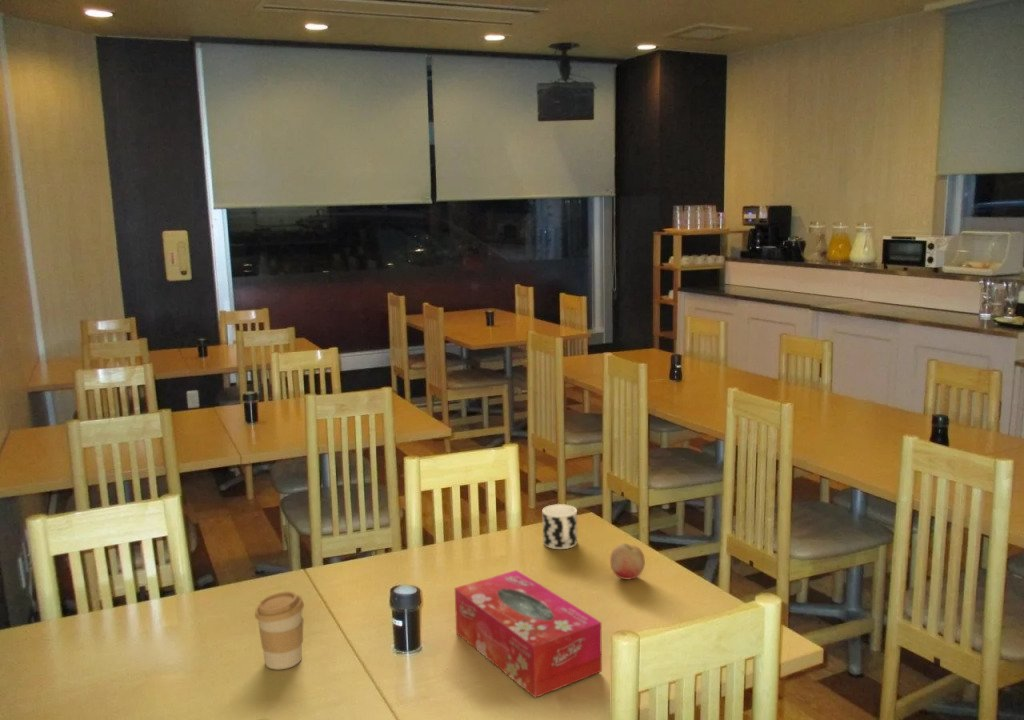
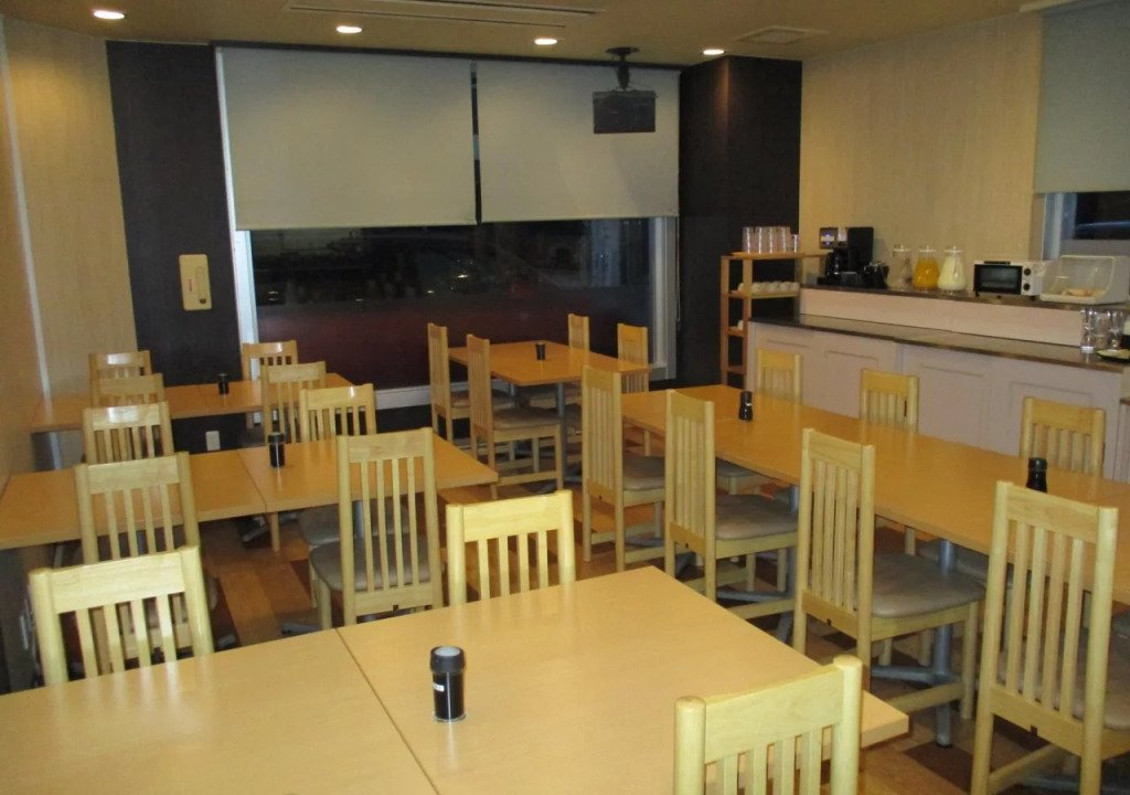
- cup (561, 528)
- tissue box (524, 627)
- fruit (627, 561)
- coffee cup (281, 629)
